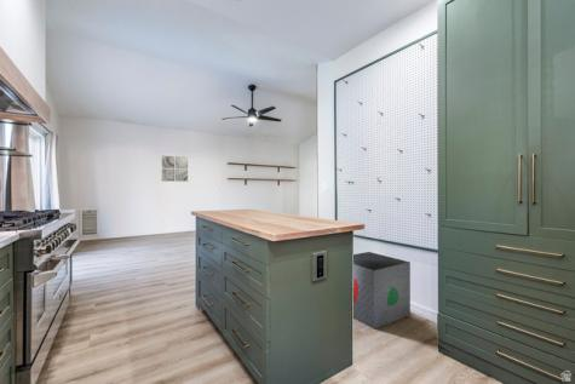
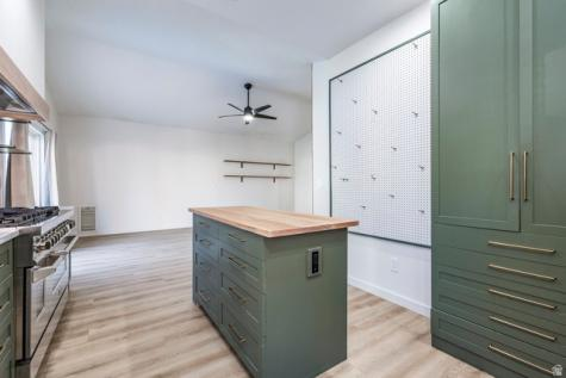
- wall art (176, 167)
- storage bin (370, 285)
